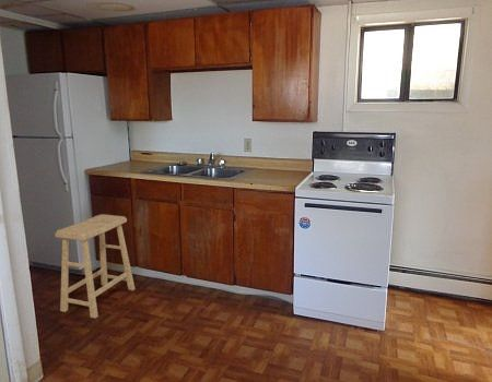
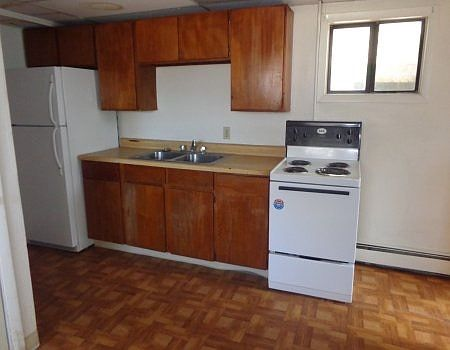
- stool (101, 262)
